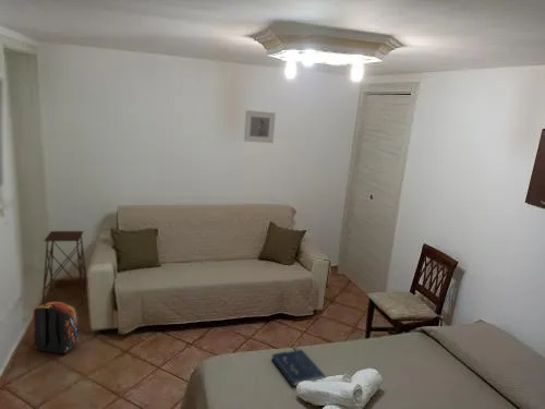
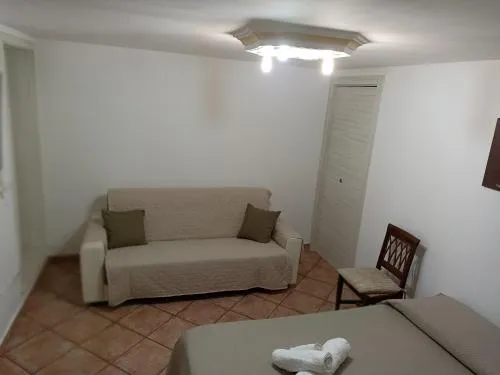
- backpack (55, 324)
- book (293, 361)
- side table (64, 265)
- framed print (259, 127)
